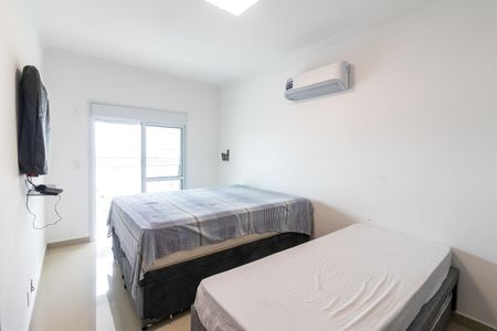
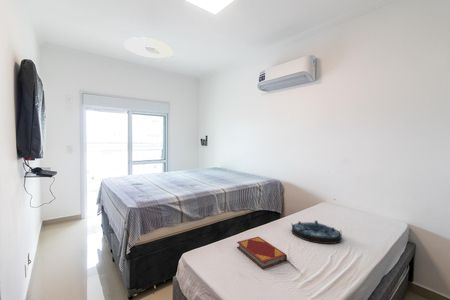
+ serving tray (315, 229)
+ ceiling light (149, 46)
+ hardback book (260, 250)
